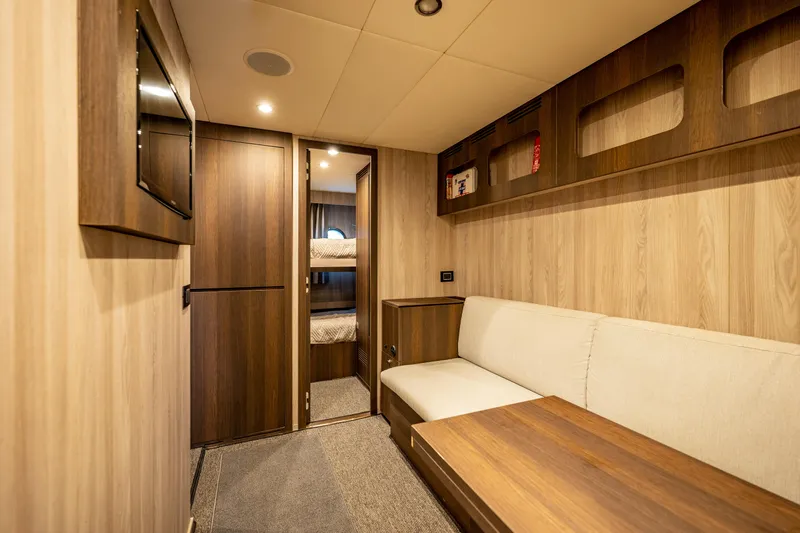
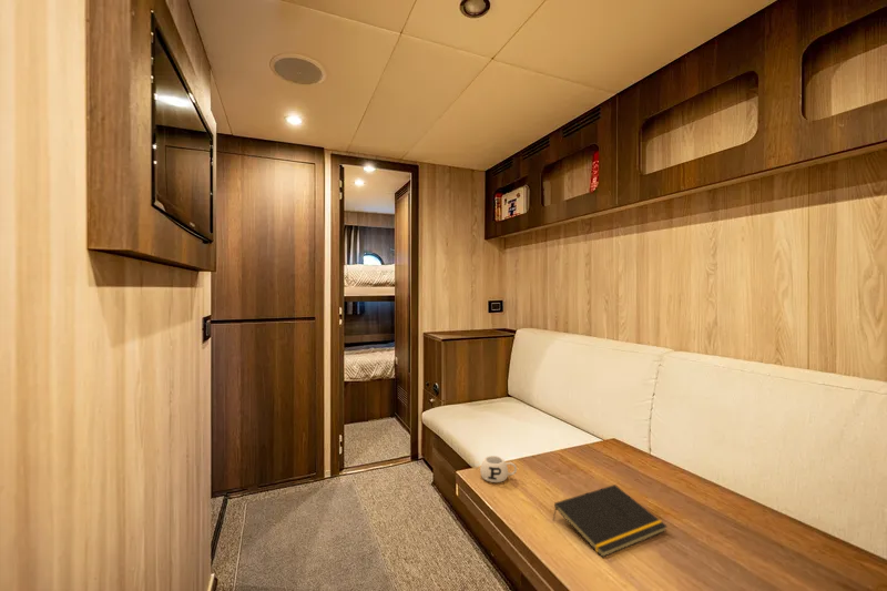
+ notepad (609, 516)
+ mug (498, 468)
